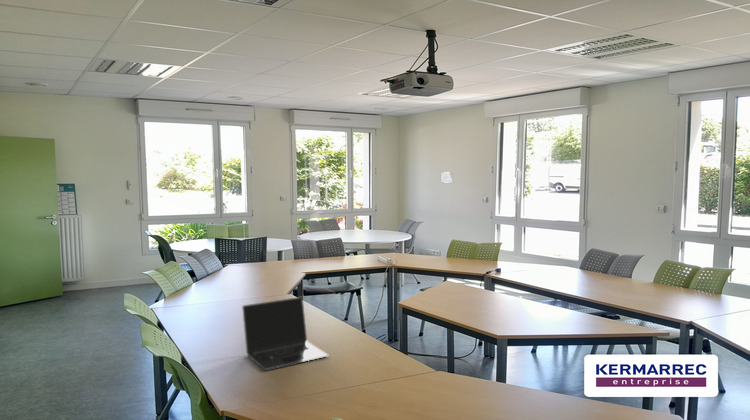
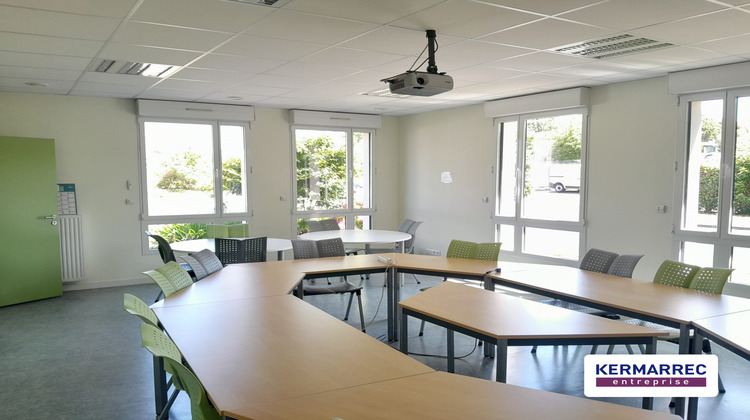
- laptop (285, 330)
